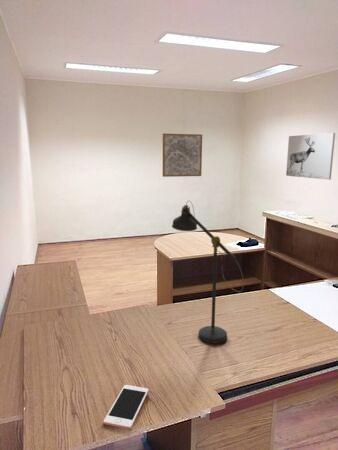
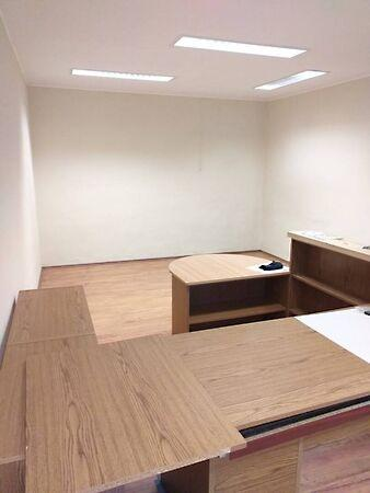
- desk lamp (213, 269)
- wall art (308, 156)
- cell phone (127, 405)
- wall art (182, 155)
